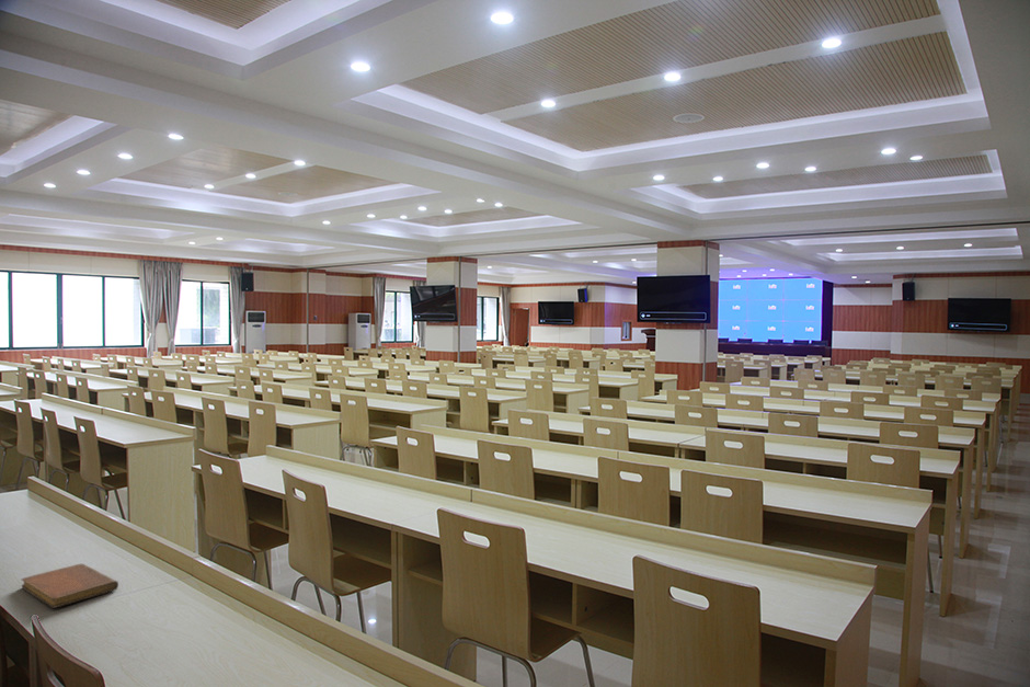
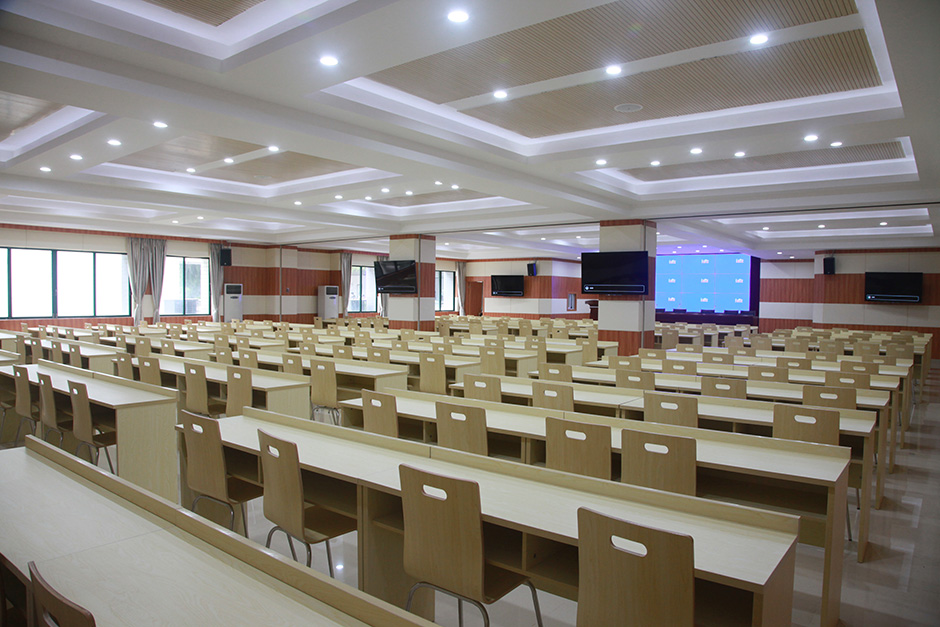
- notebook (69, 583)
